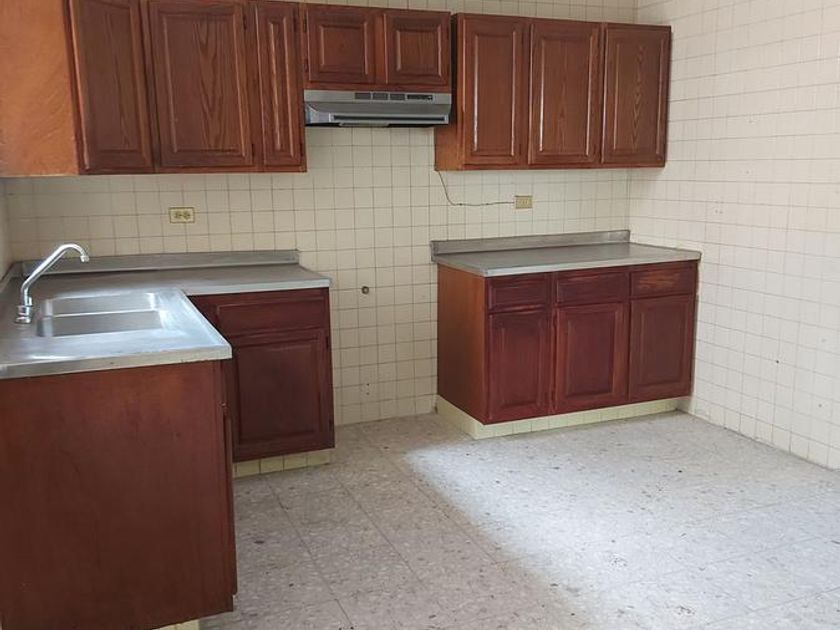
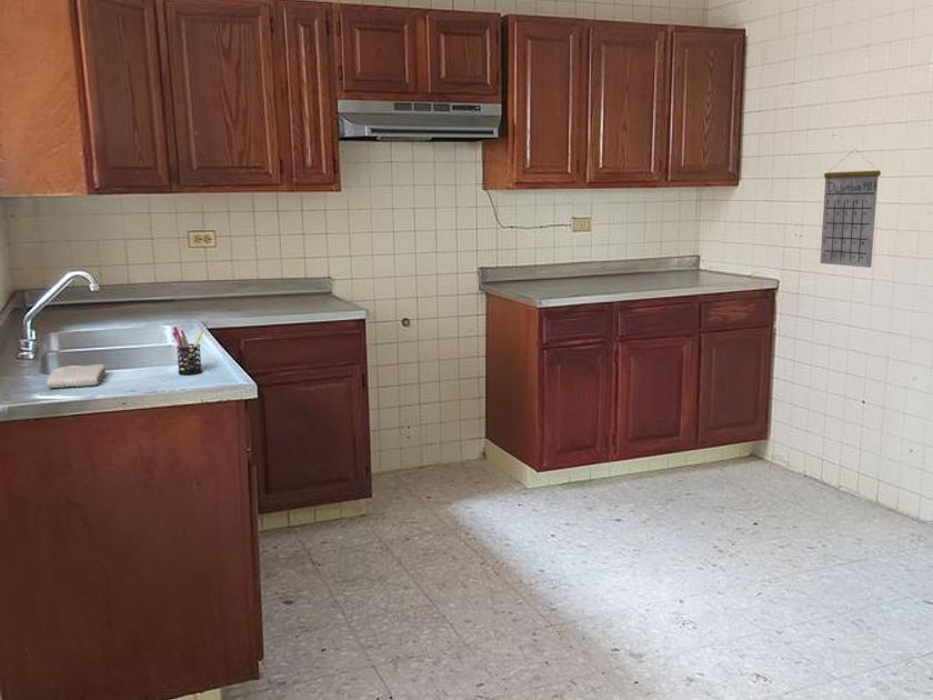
+ washcloth (77, 374)
+ calendar (849, 208)
+ pen holder (185, 349)
